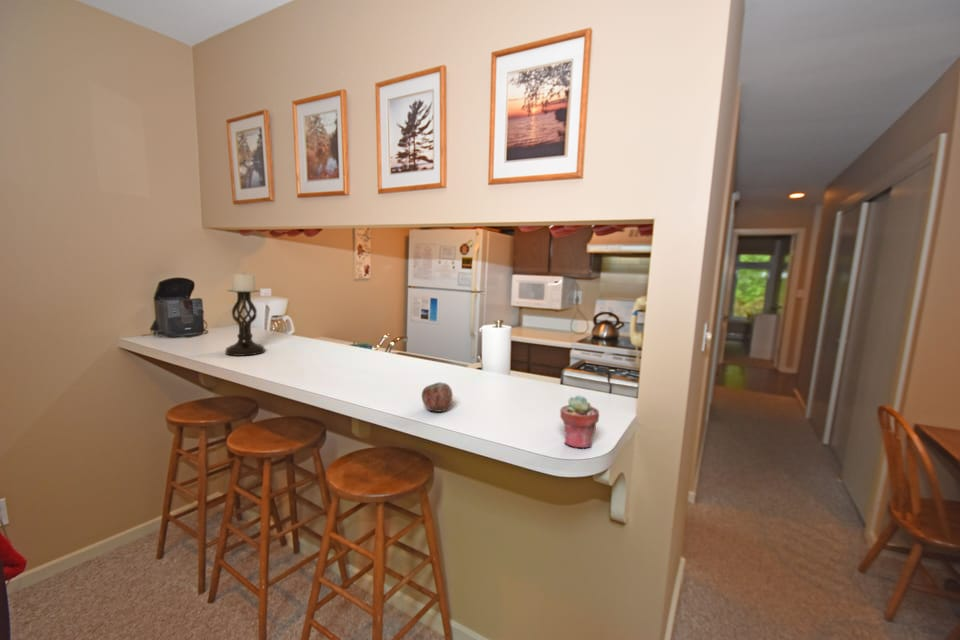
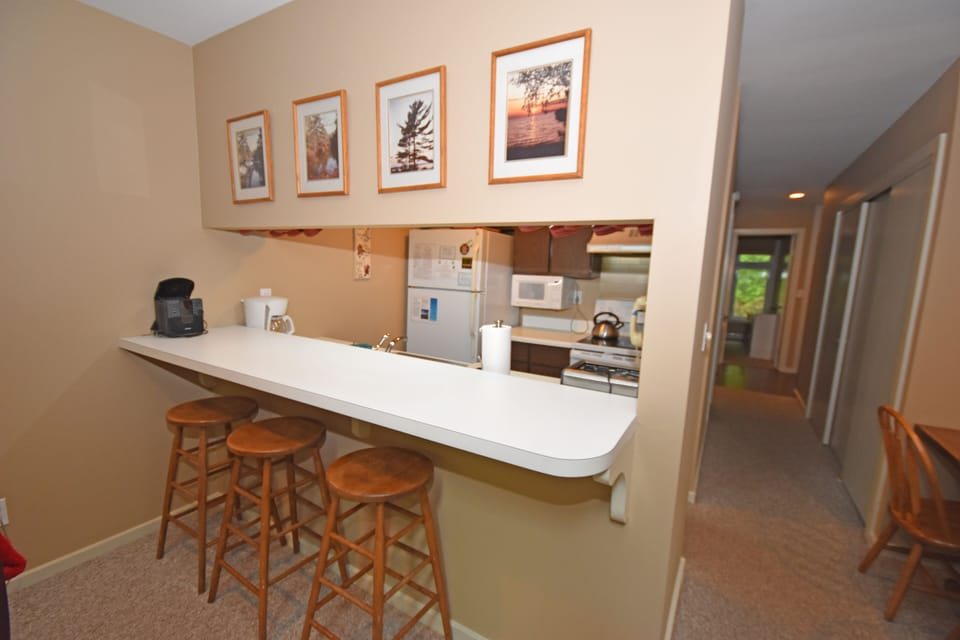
- potted succulent (579, 419)
- apple (436, 396)
- candle holder (245, 310)
